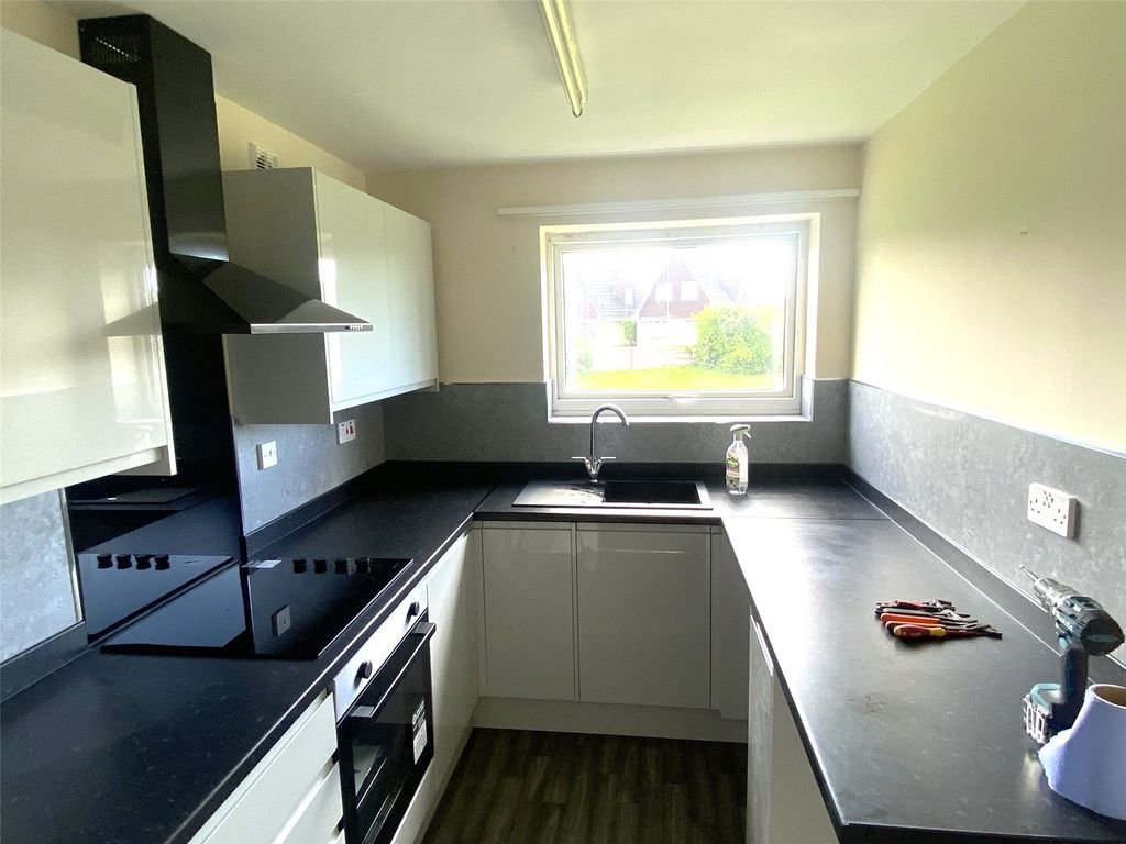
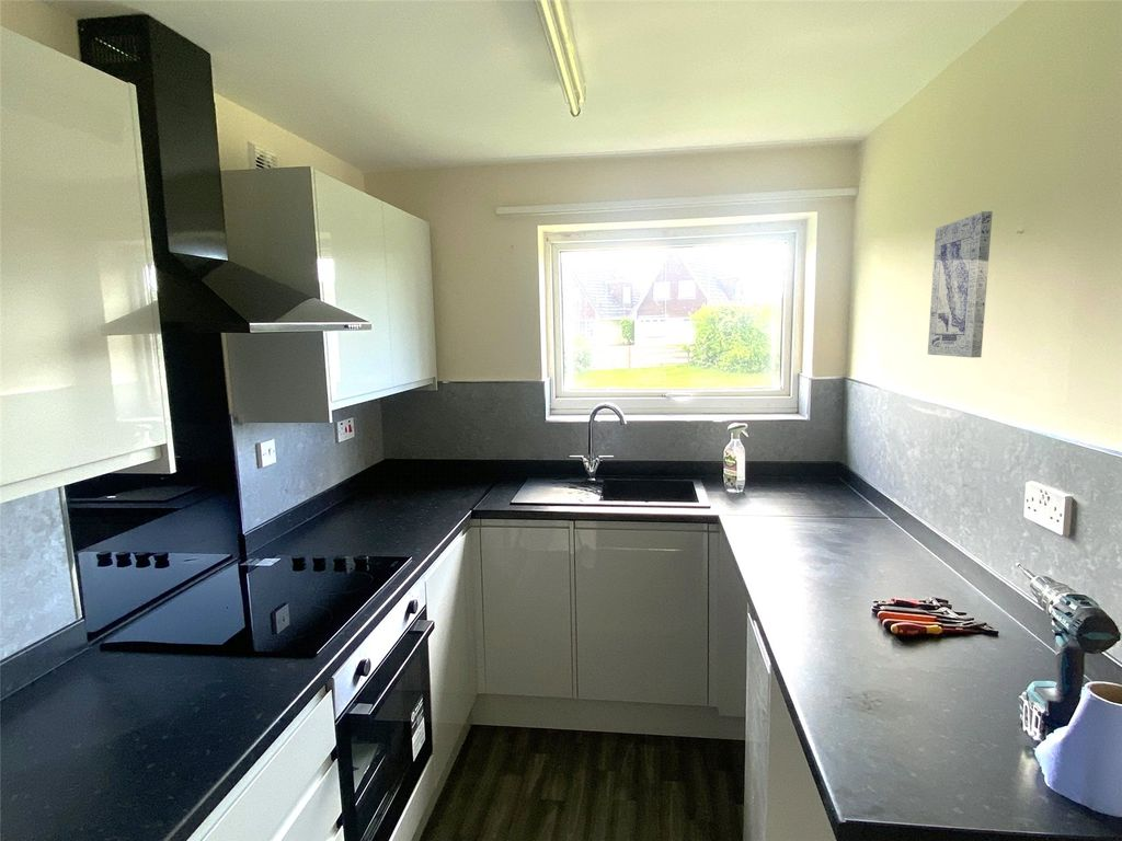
+ wall art (957, 289)
